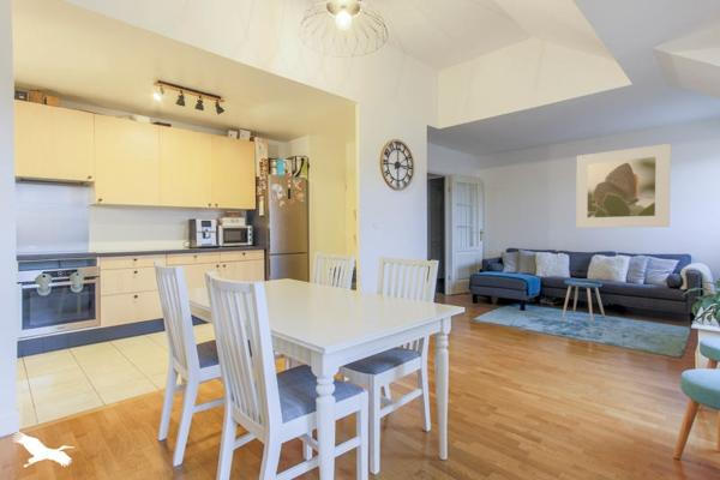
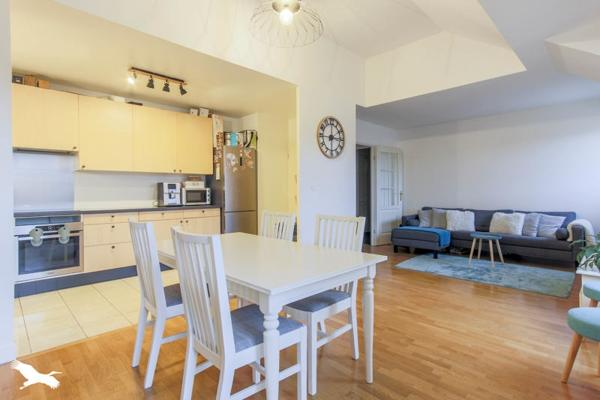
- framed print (619, 188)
